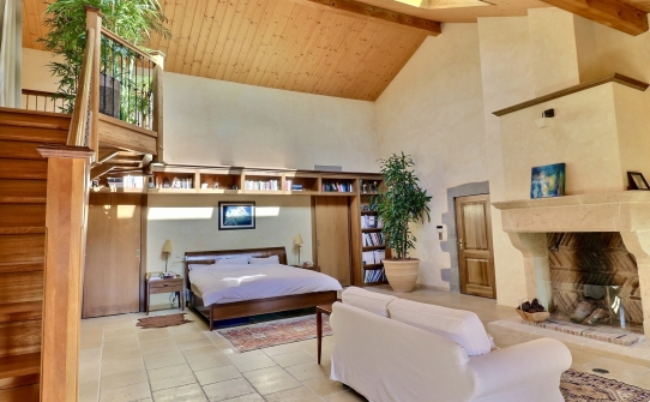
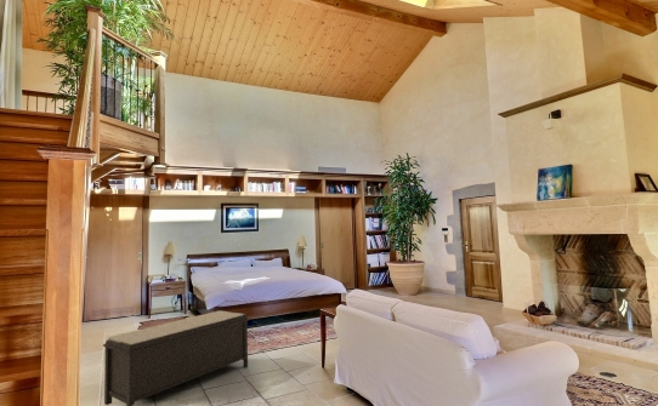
+ bench (183, 353)
